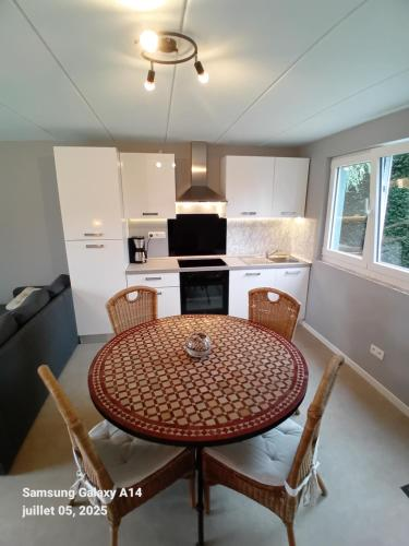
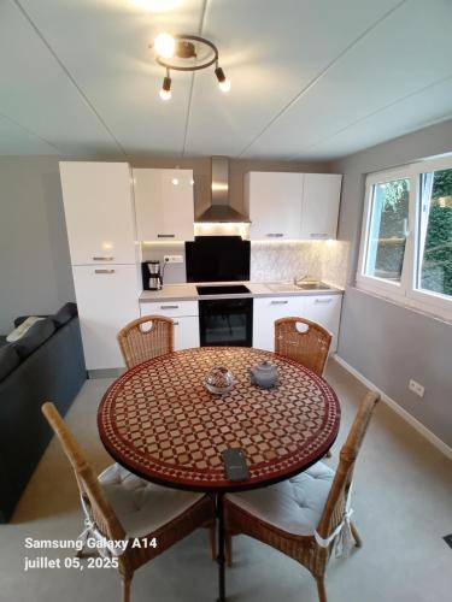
+ teapot (264, 372)
+ smartphone (235, 464)
